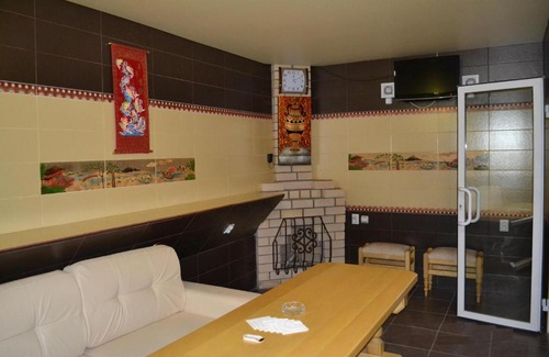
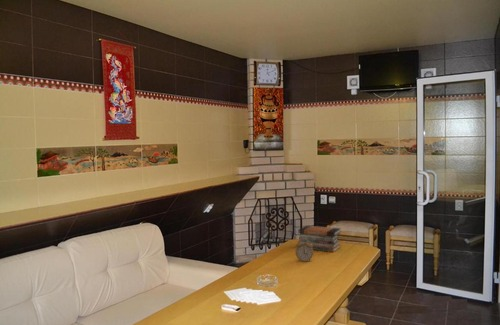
+ book stack (319, 238)
+ alarm clock (304, 249)
